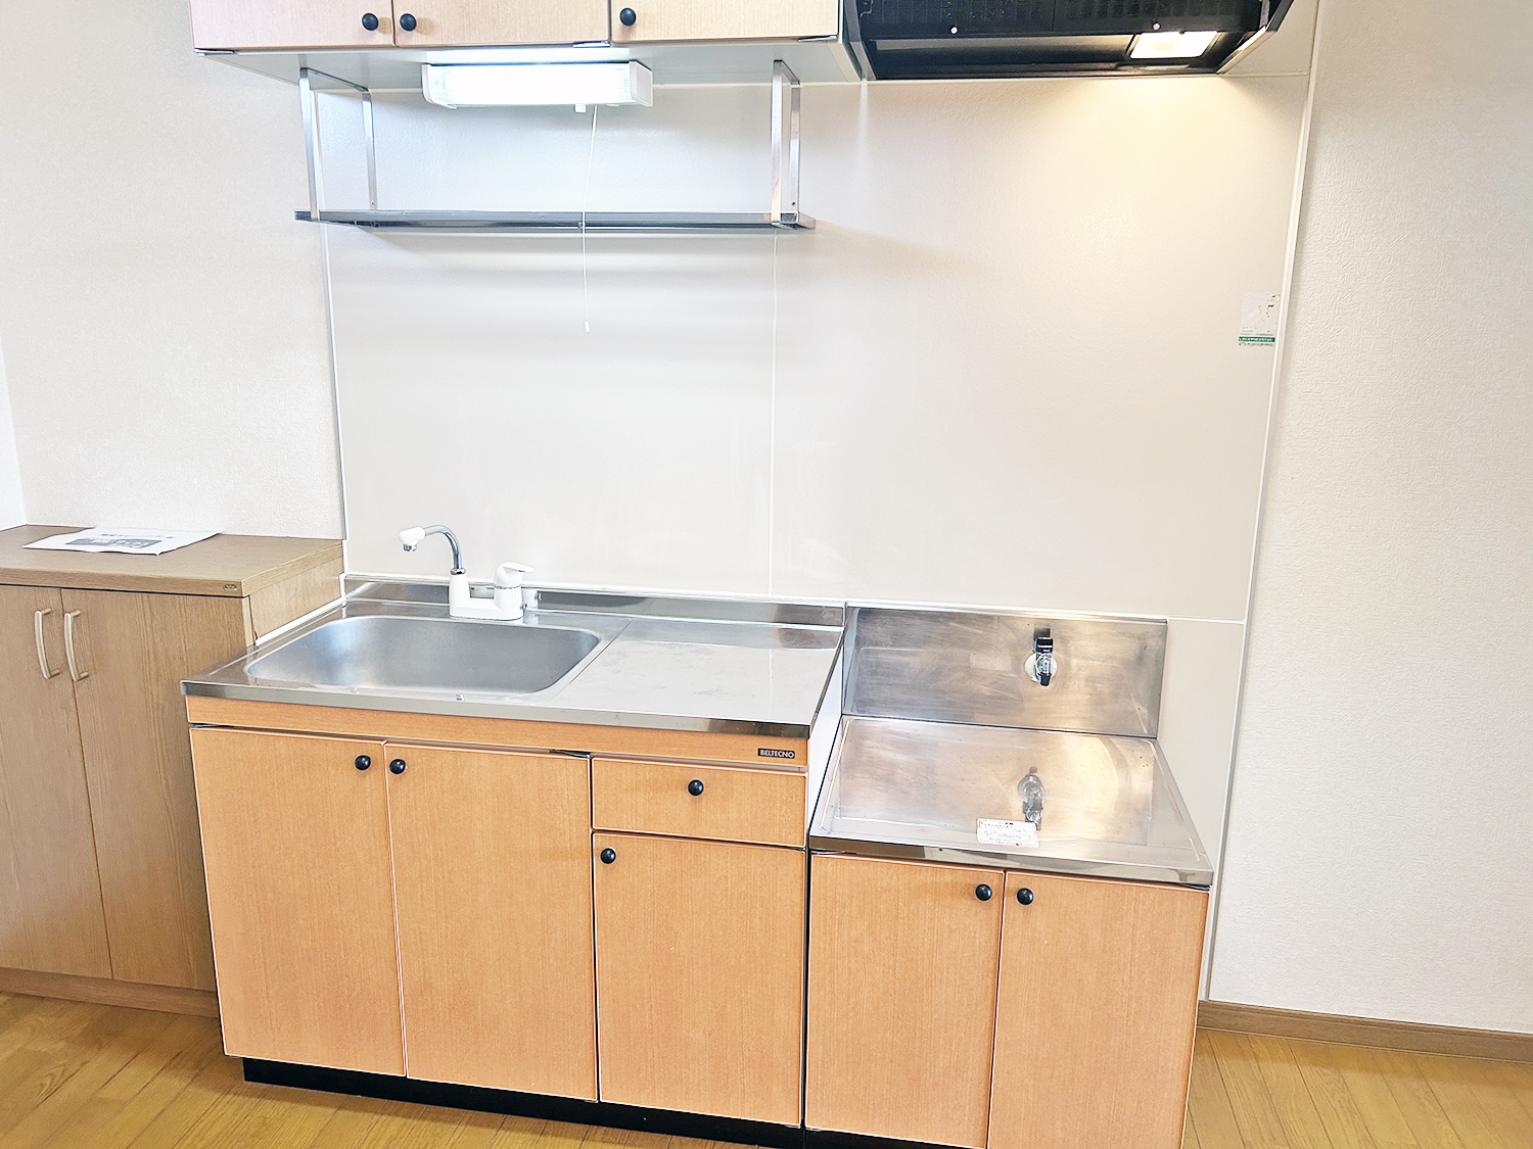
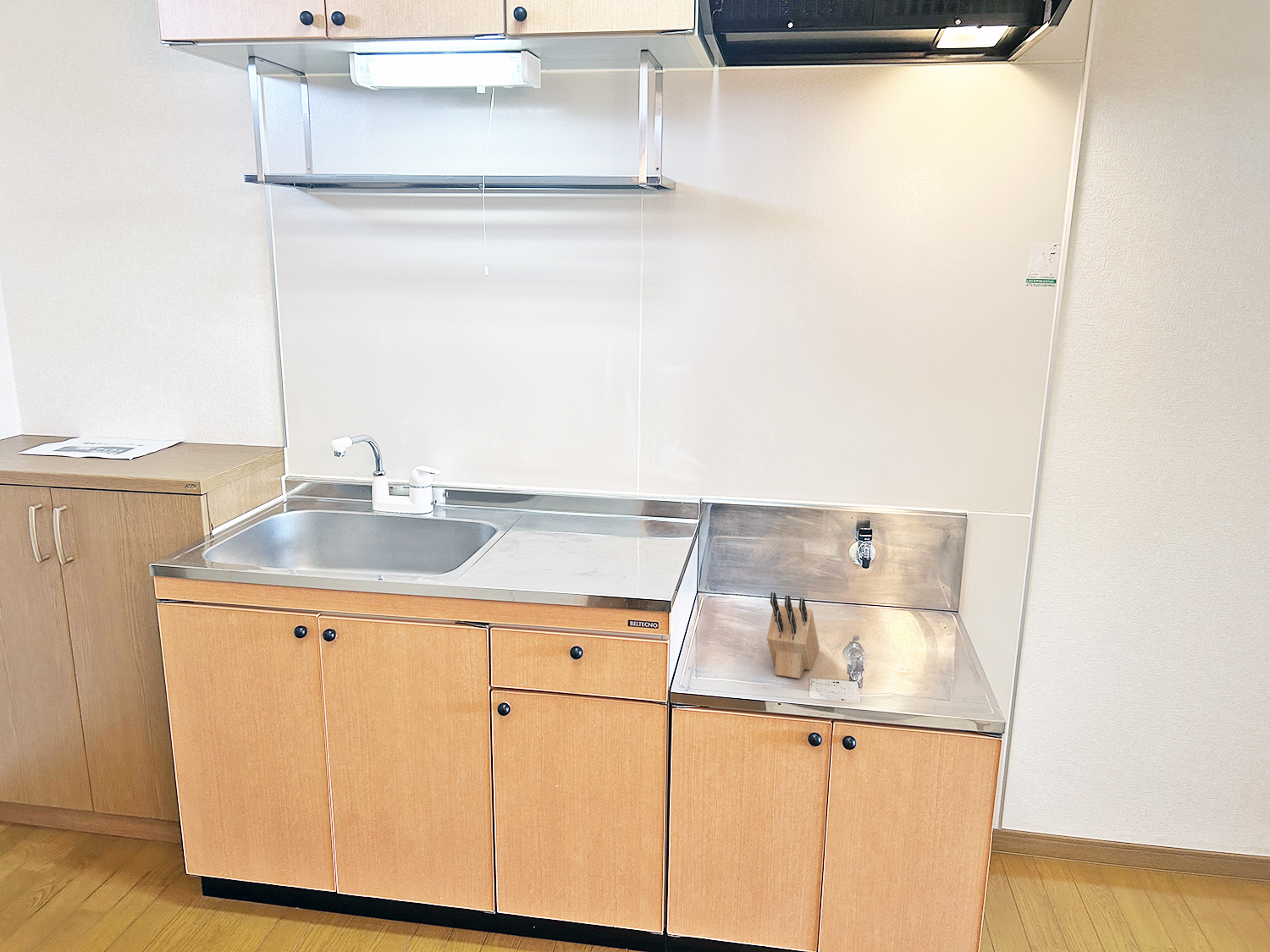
+ knife block (793, 625)
